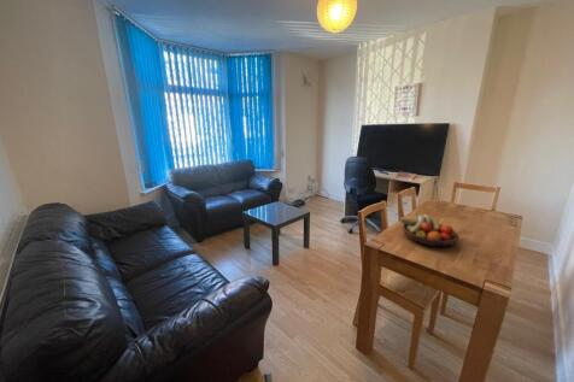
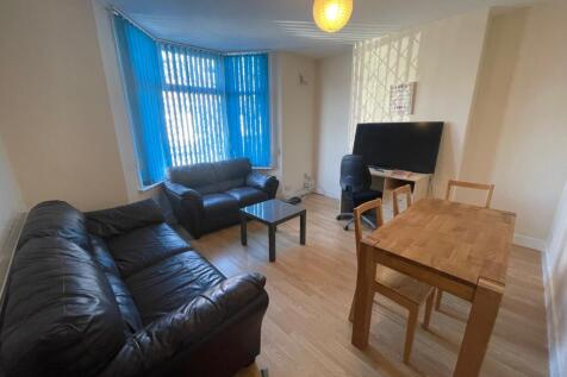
- fruit bowl (428, 228)
